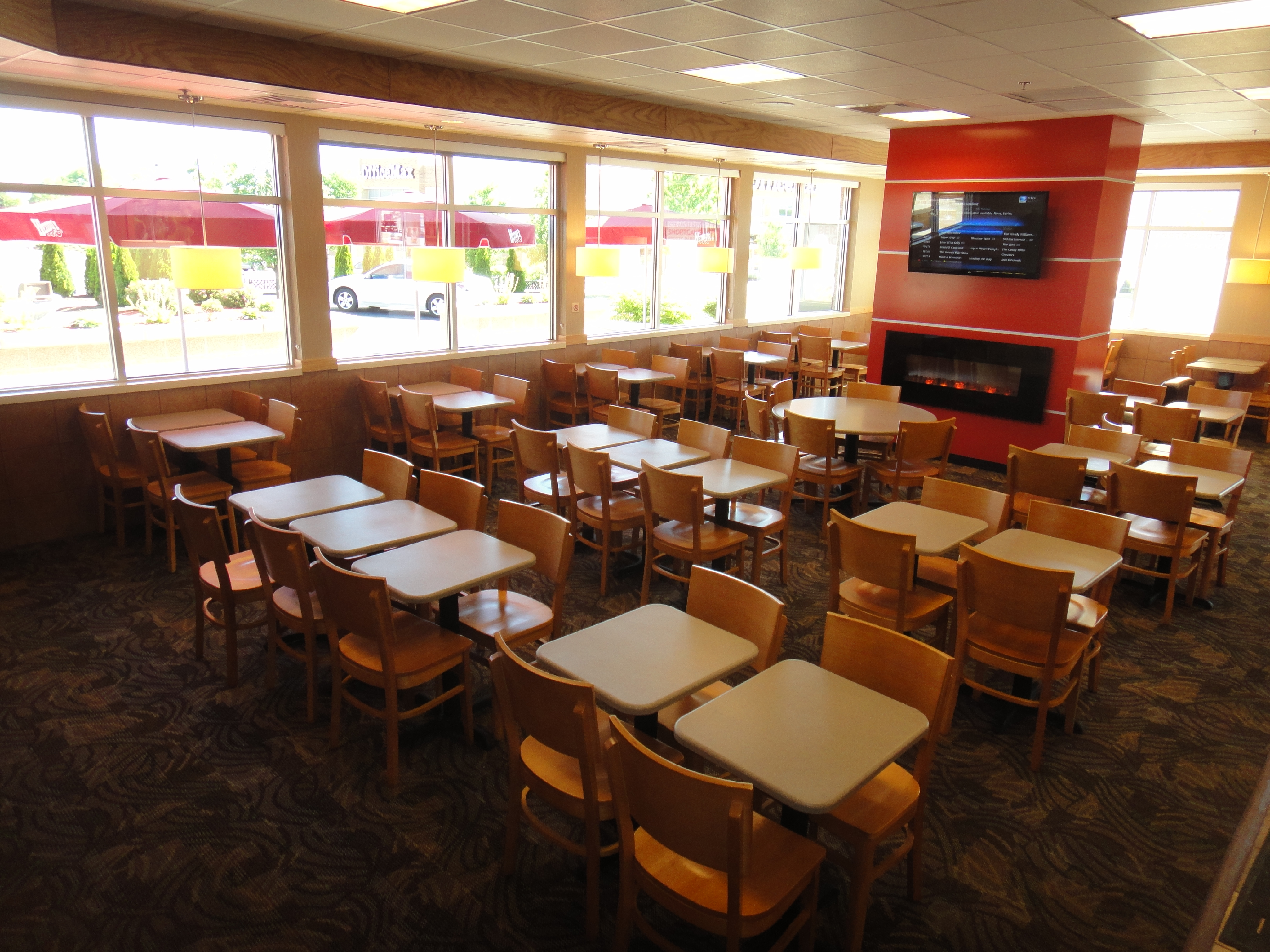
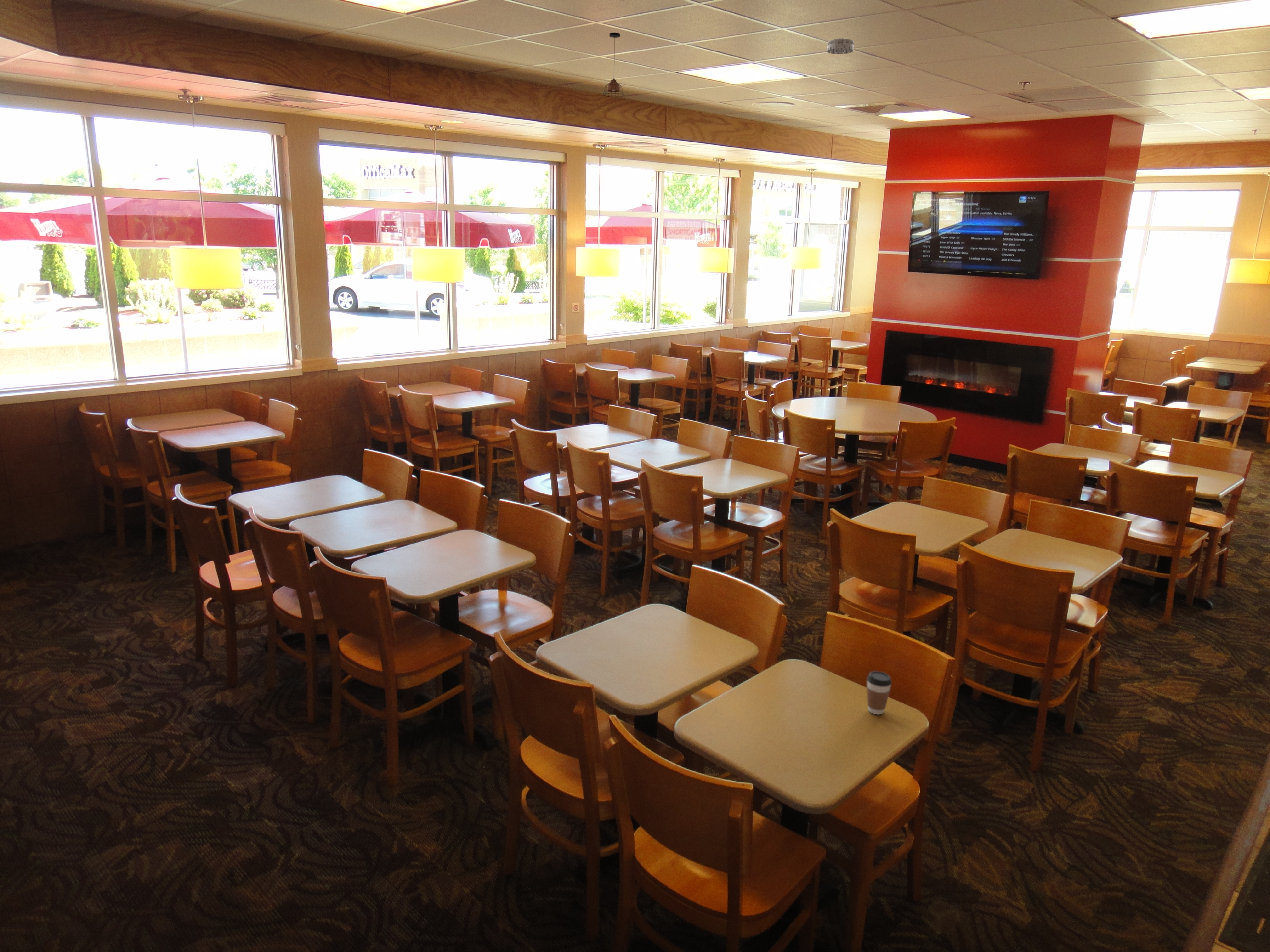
+ coffee cup (878, 693)
+ pendant light (614, 65)
+ smoke detector (840, 46)
